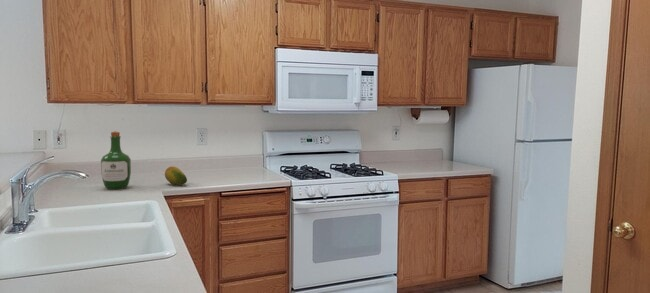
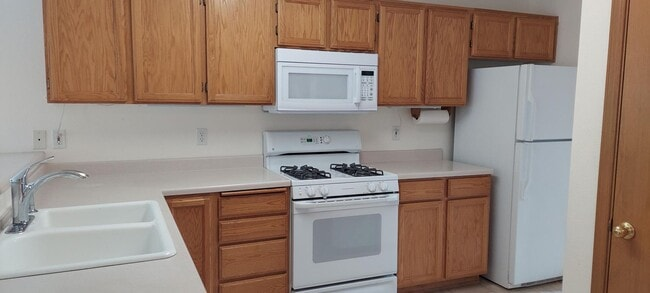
- fruit (175, 175)
- wine bottle (115, 159)
